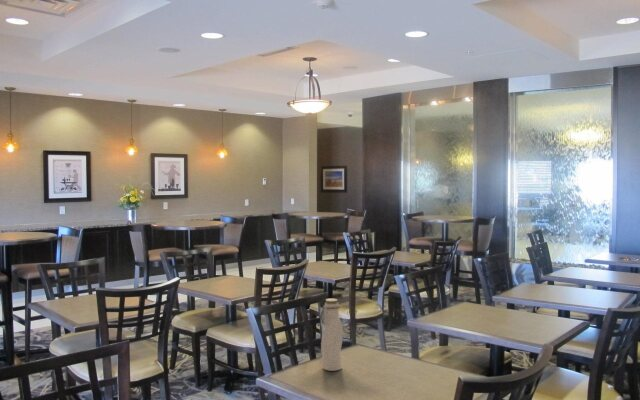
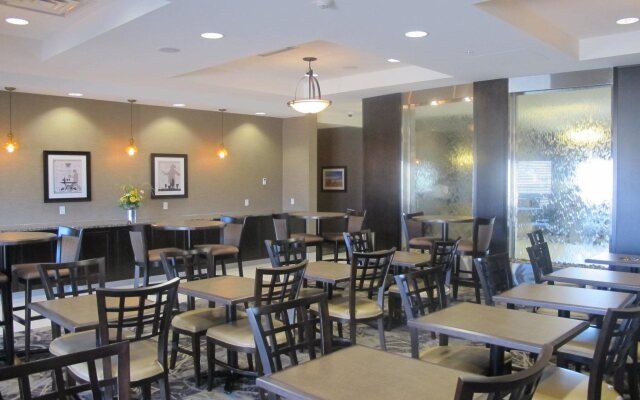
- water bottle (331, 334)
